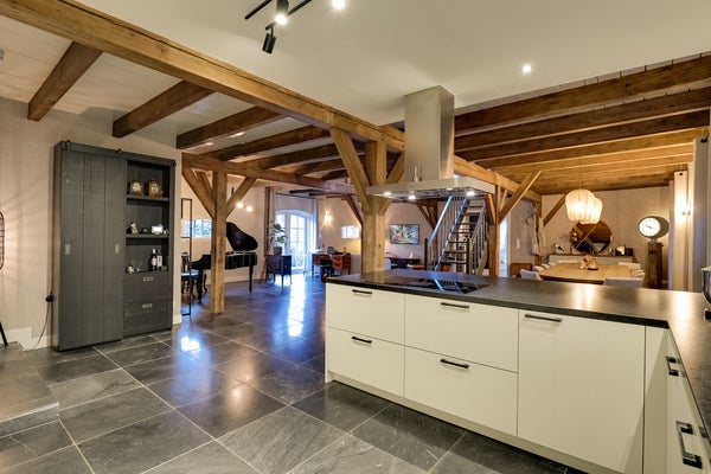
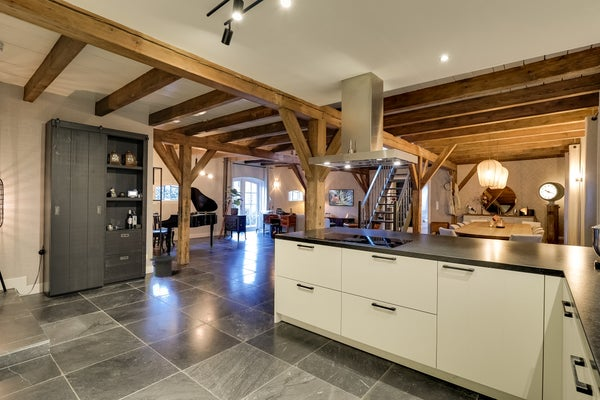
+ trash can (163, 266)
